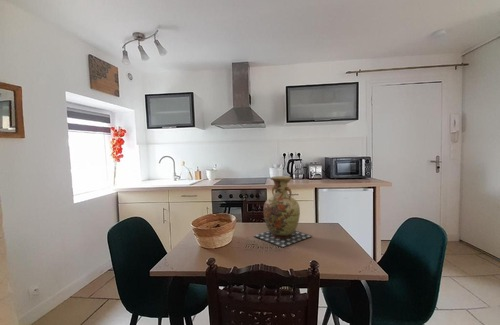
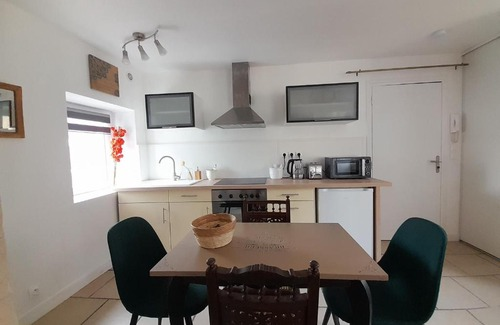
- vase (281, 207)
